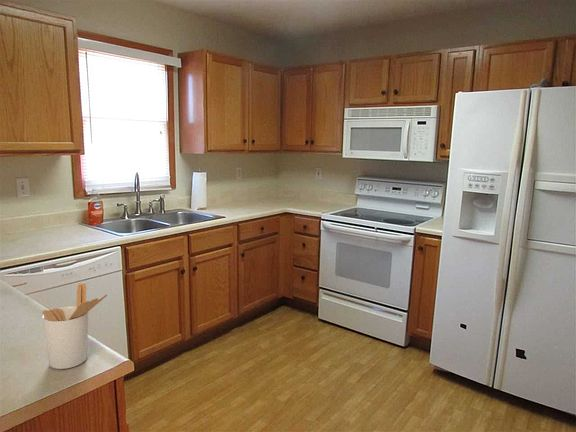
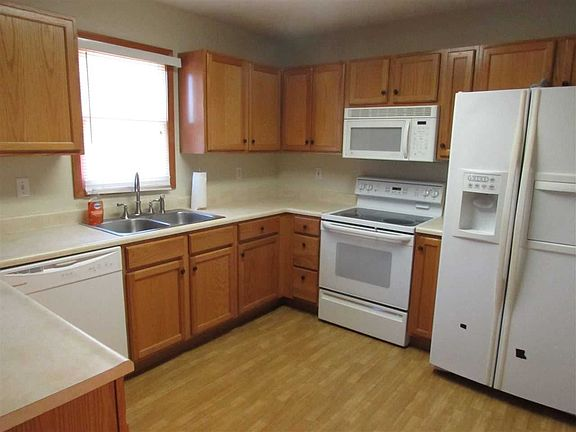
- utensil holder (75, 326)
